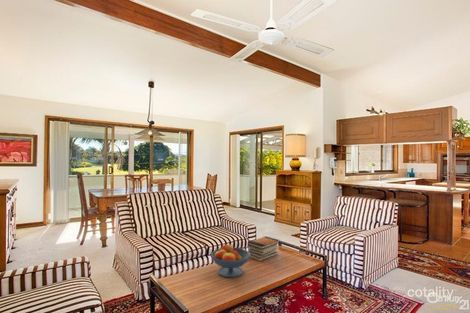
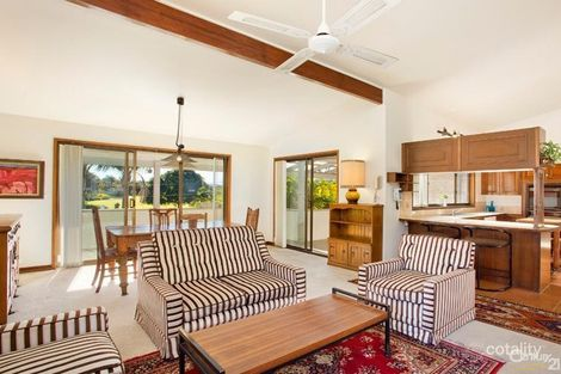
- fruit bowl (230, 259)
- book stack (263, 248)
